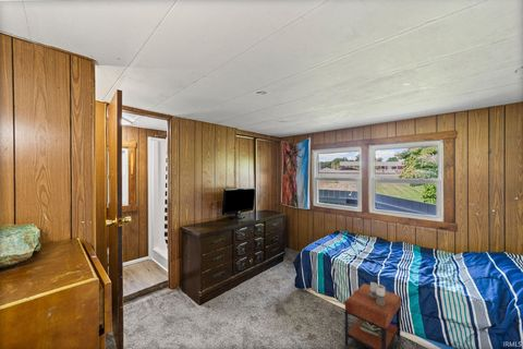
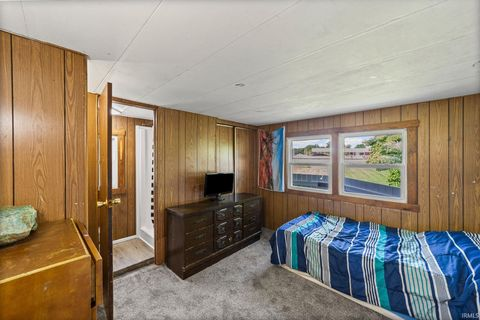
- side table (373, 311)
